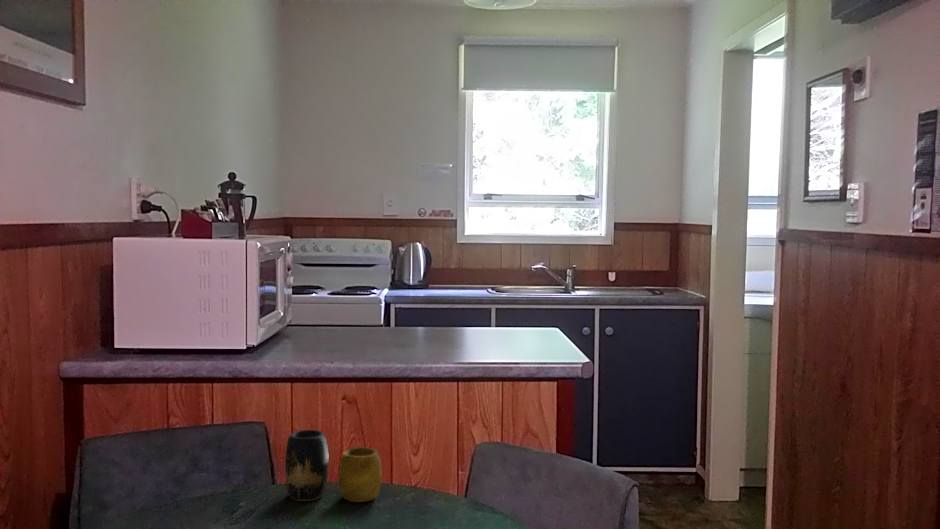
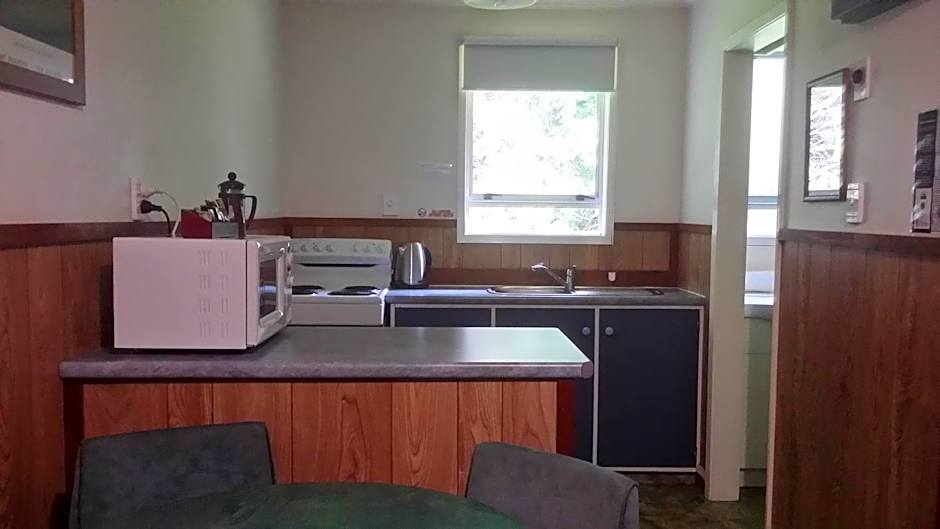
- vase (328, 464)
